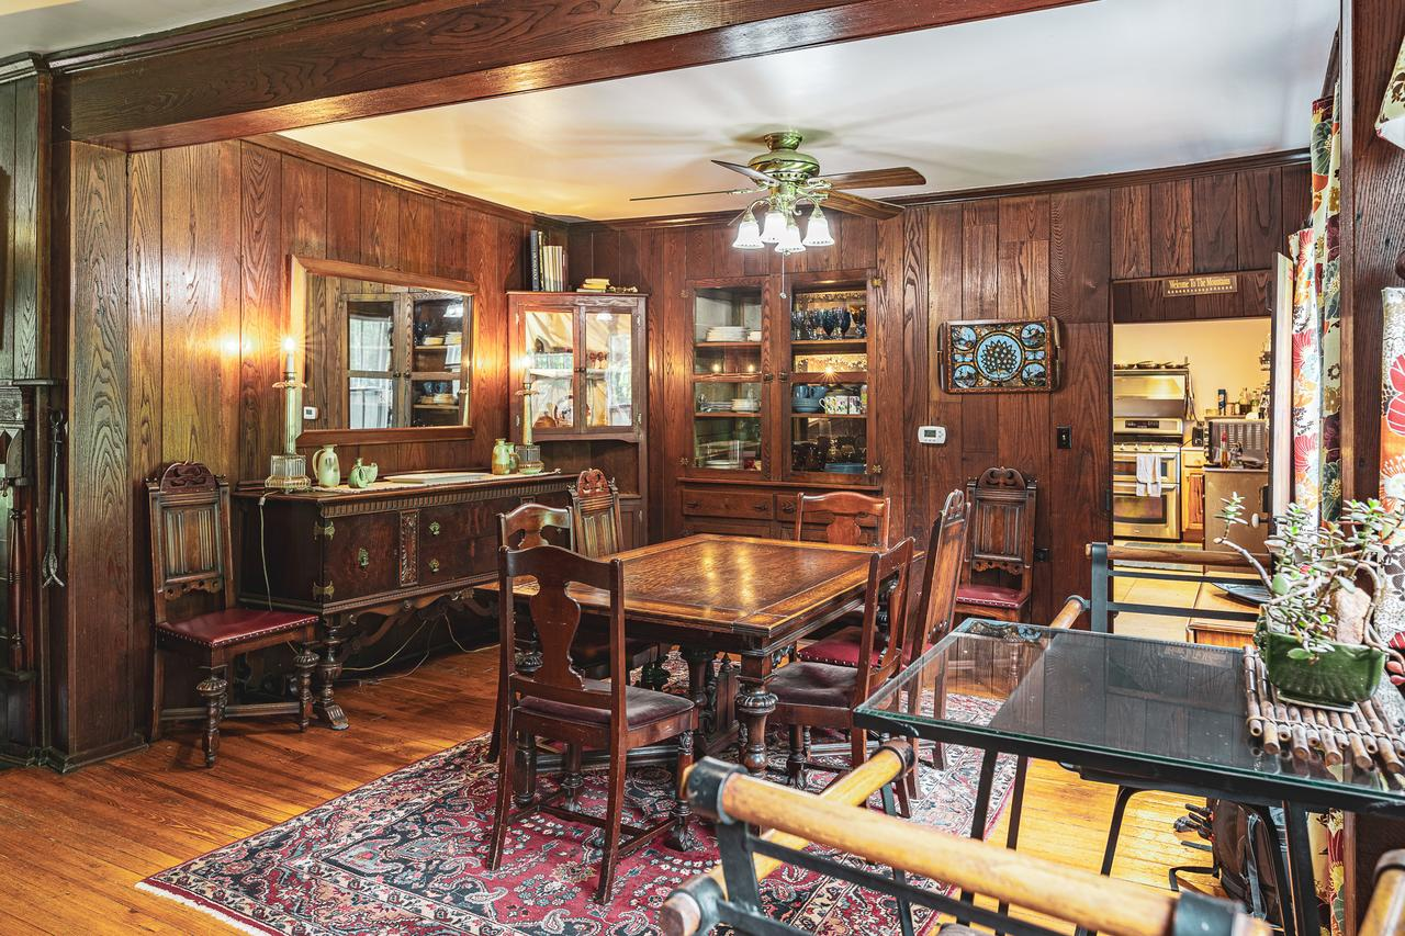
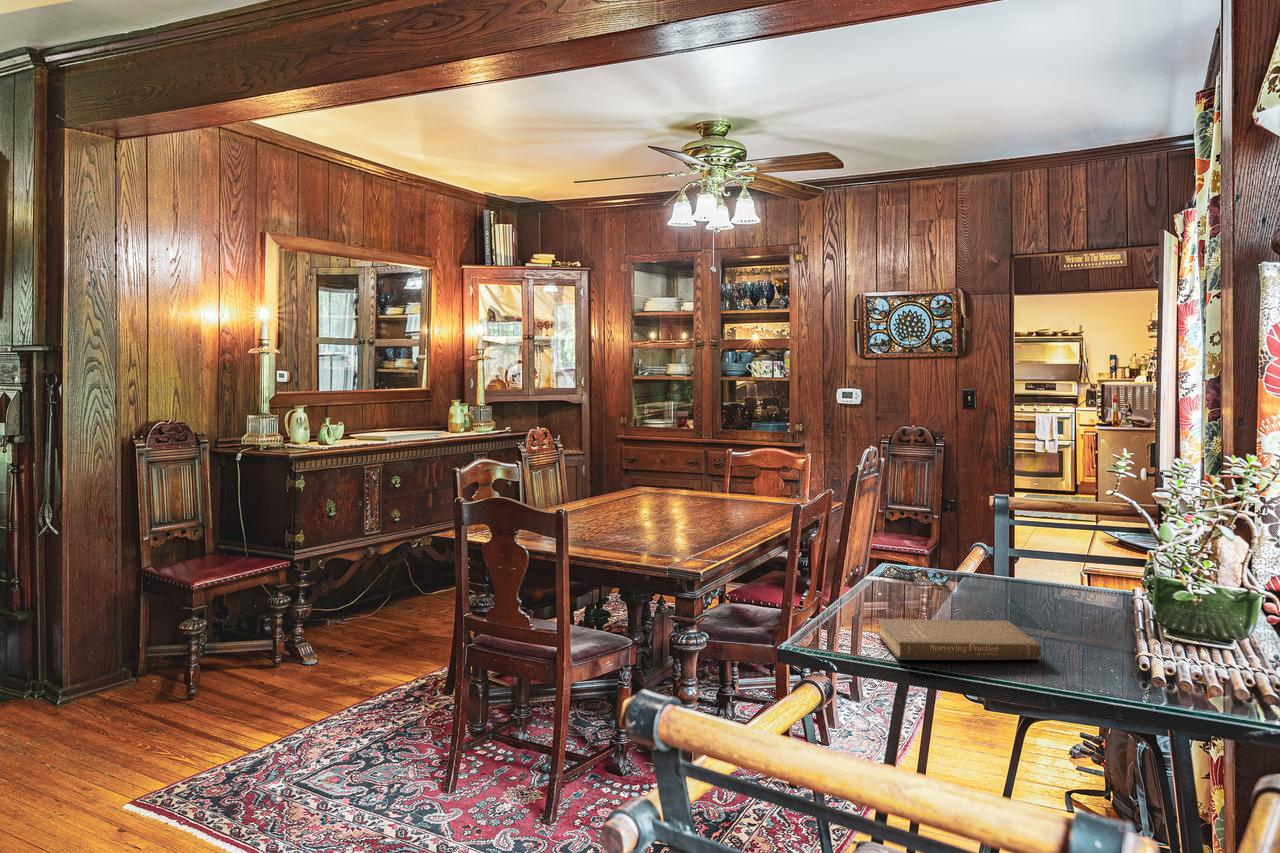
+ book (955, 639)
